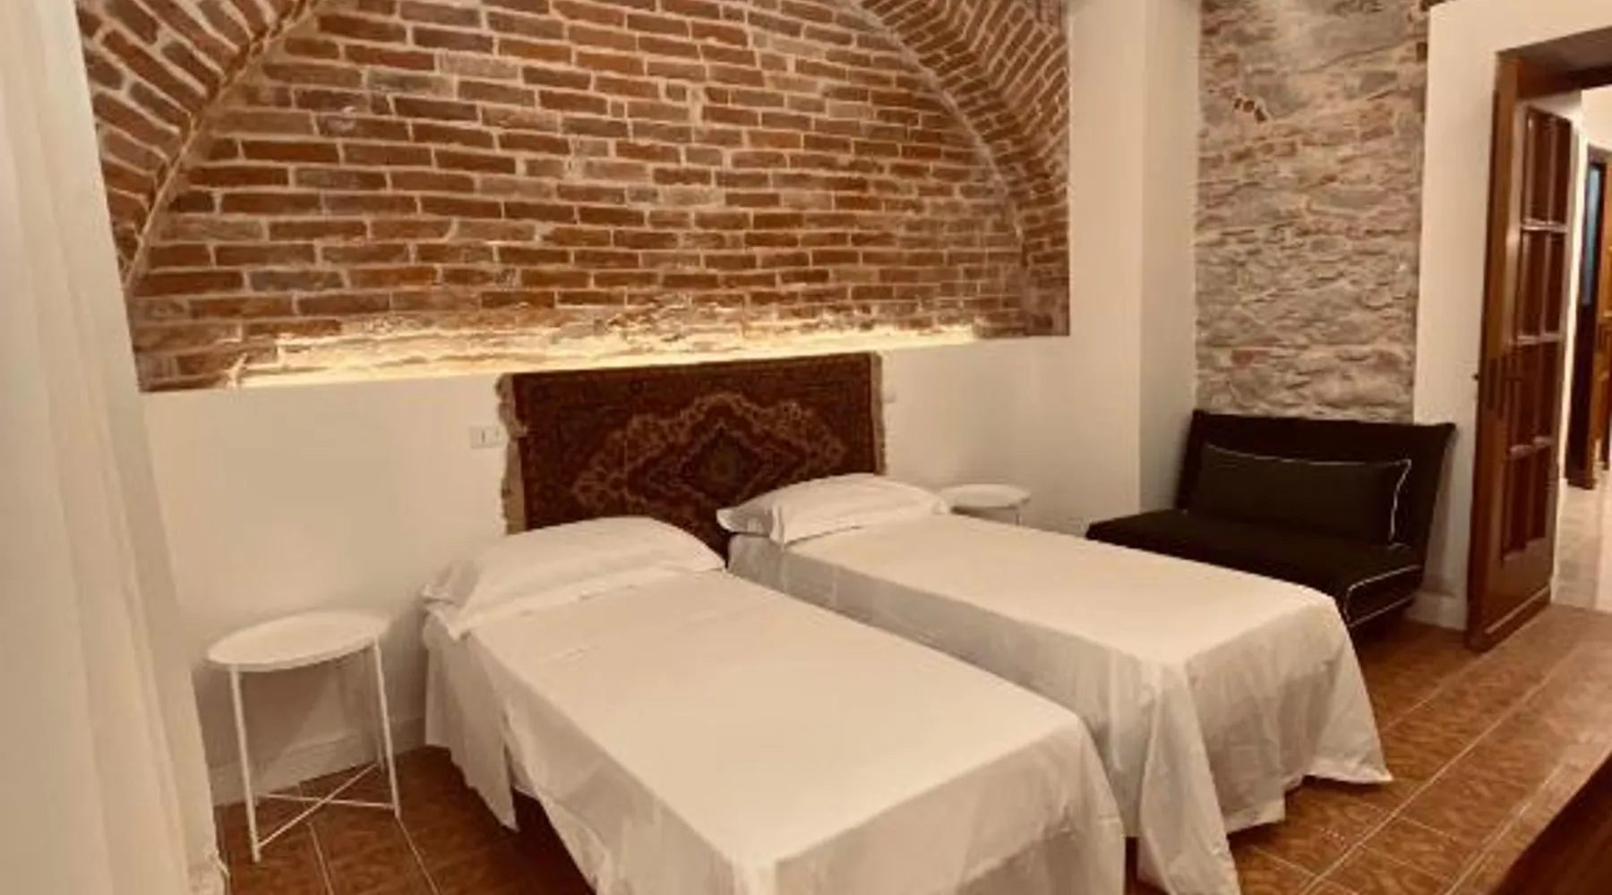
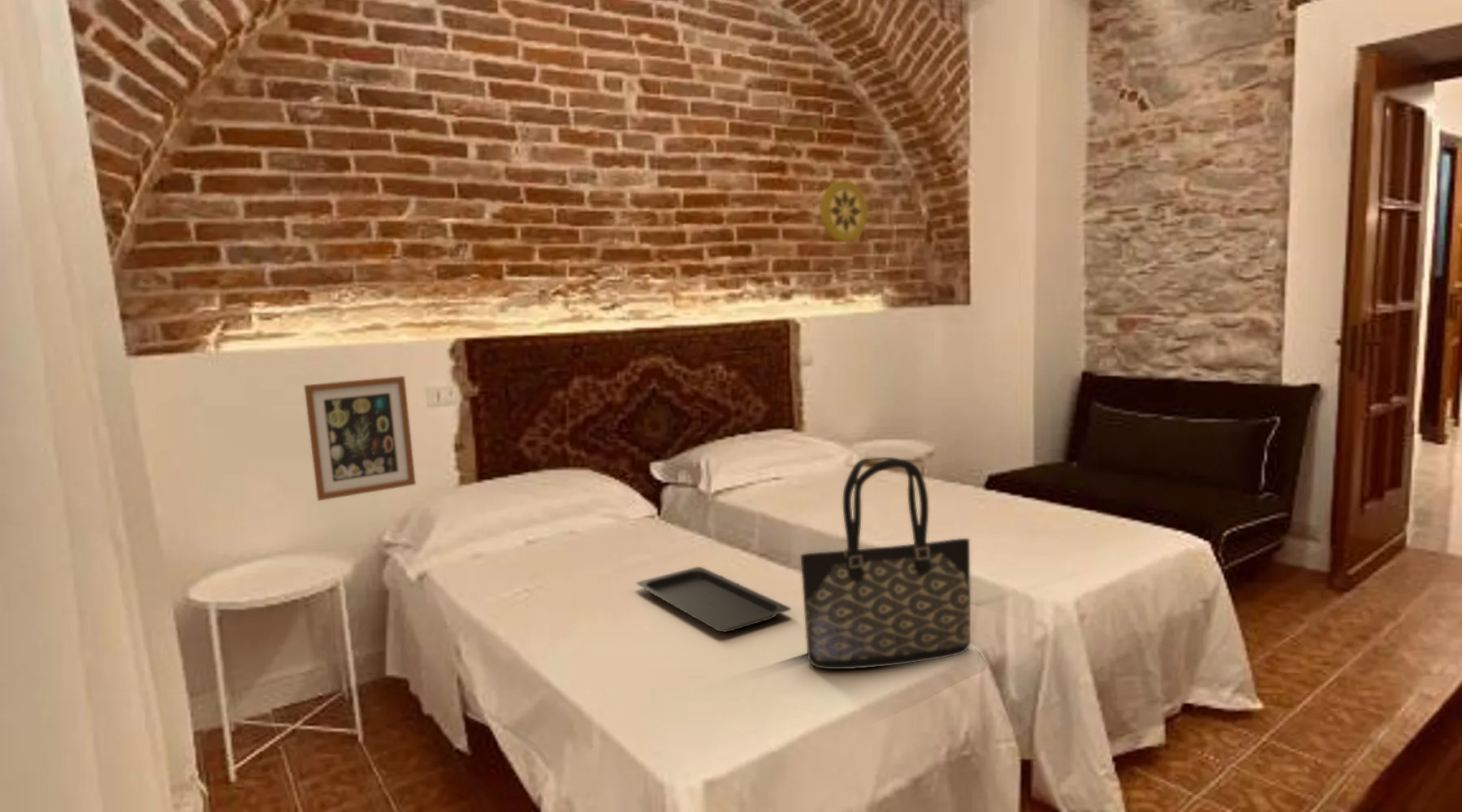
+ tote bag (887, 559)
+ serving tray (709, 598)
+ decorative plate (844, 211)
+ wall art (361, 436)
